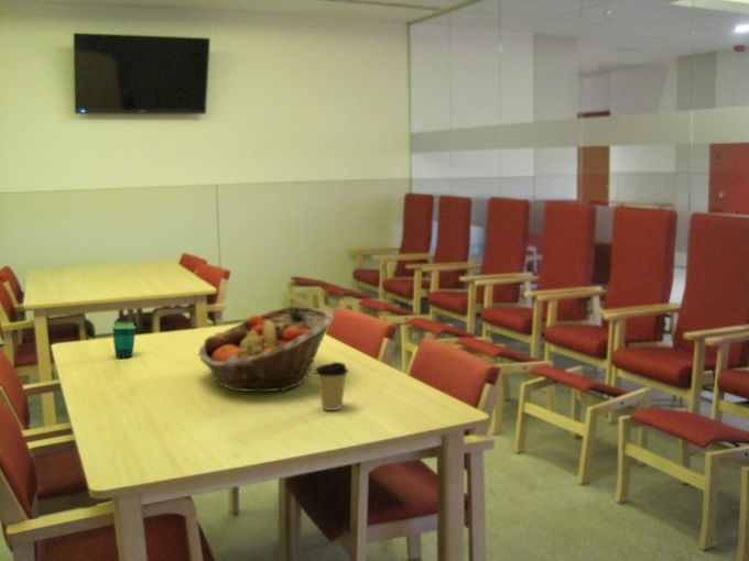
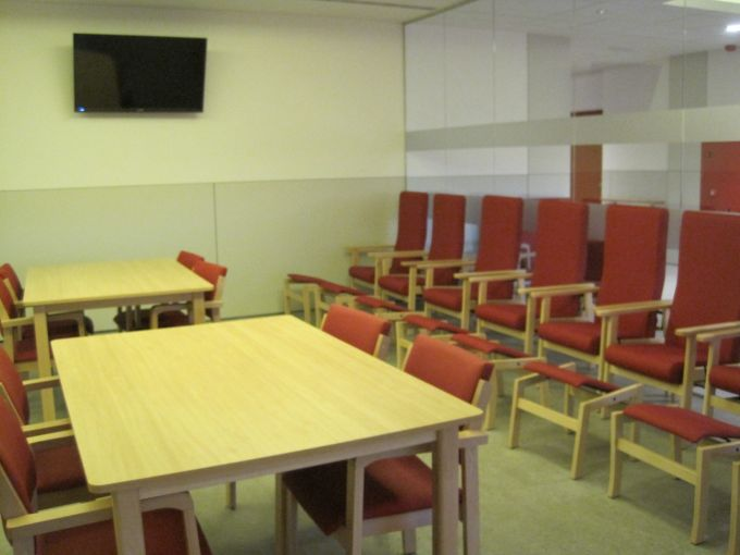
- coffee cup (332, 386)
- fruit basket (265, 345)
- cup (123, 339)
